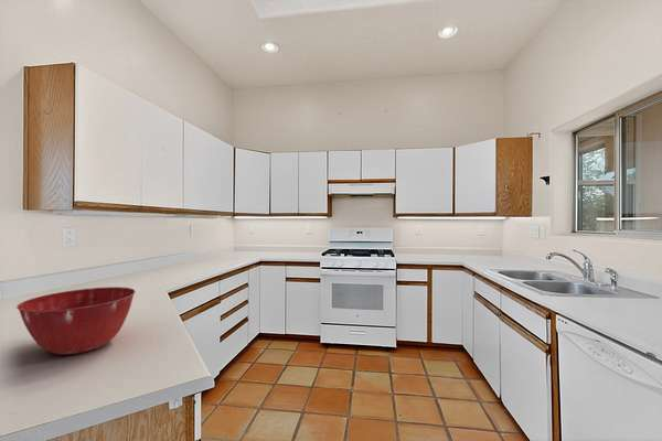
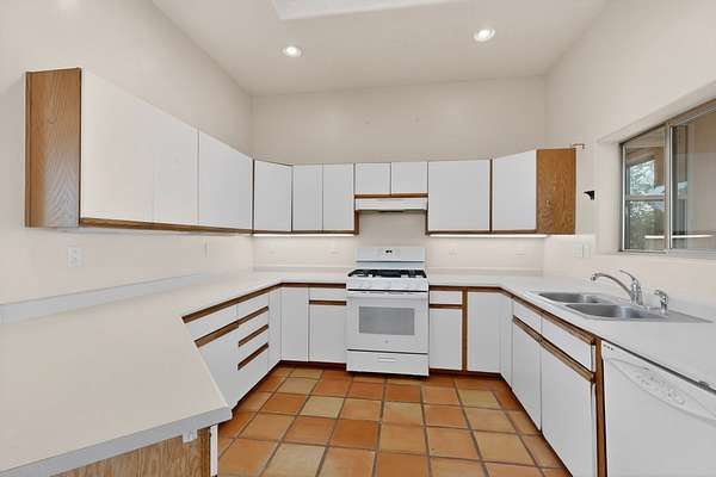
- mixing bowl (81, 321)
